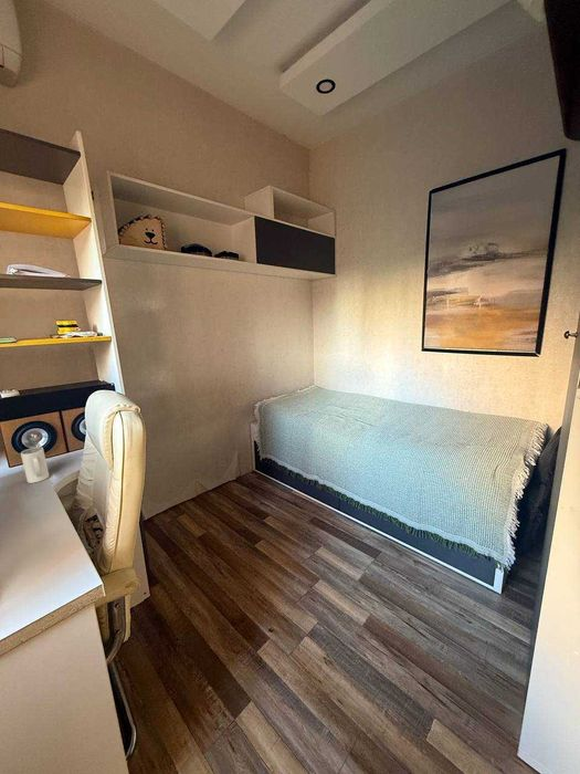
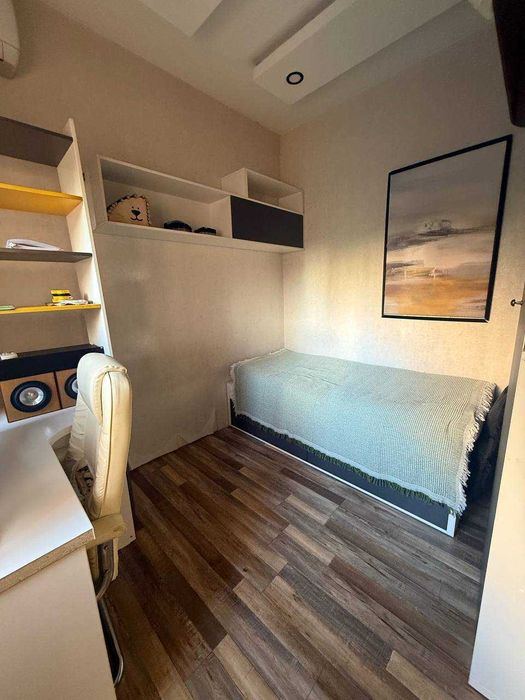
- mug (35, 466)
